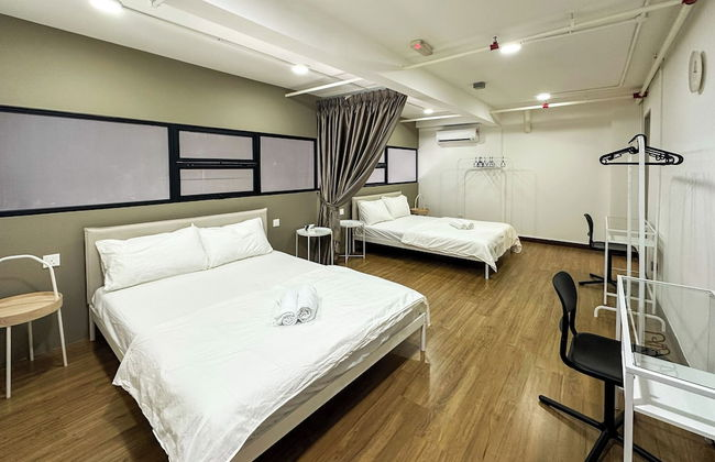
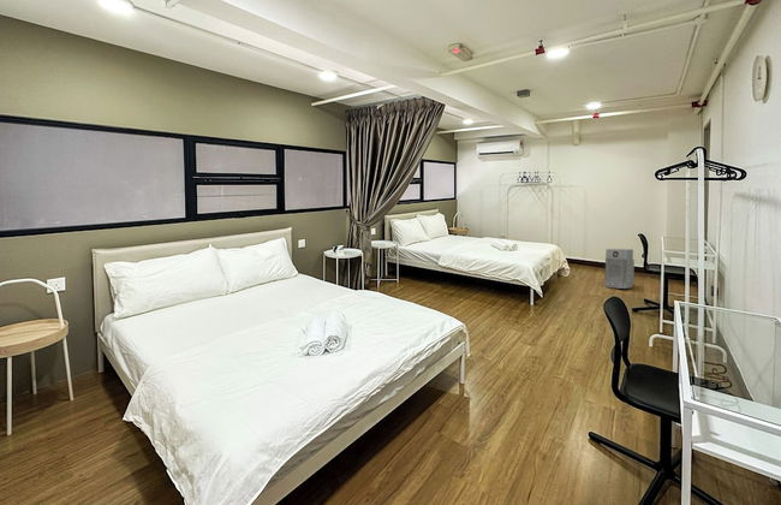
+ air purifier (619, 267)
